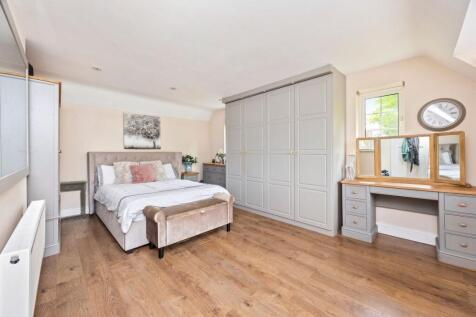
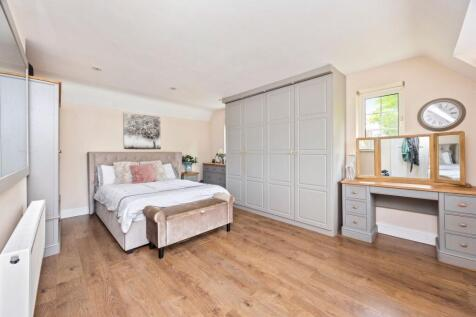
- side table (70, 191)
